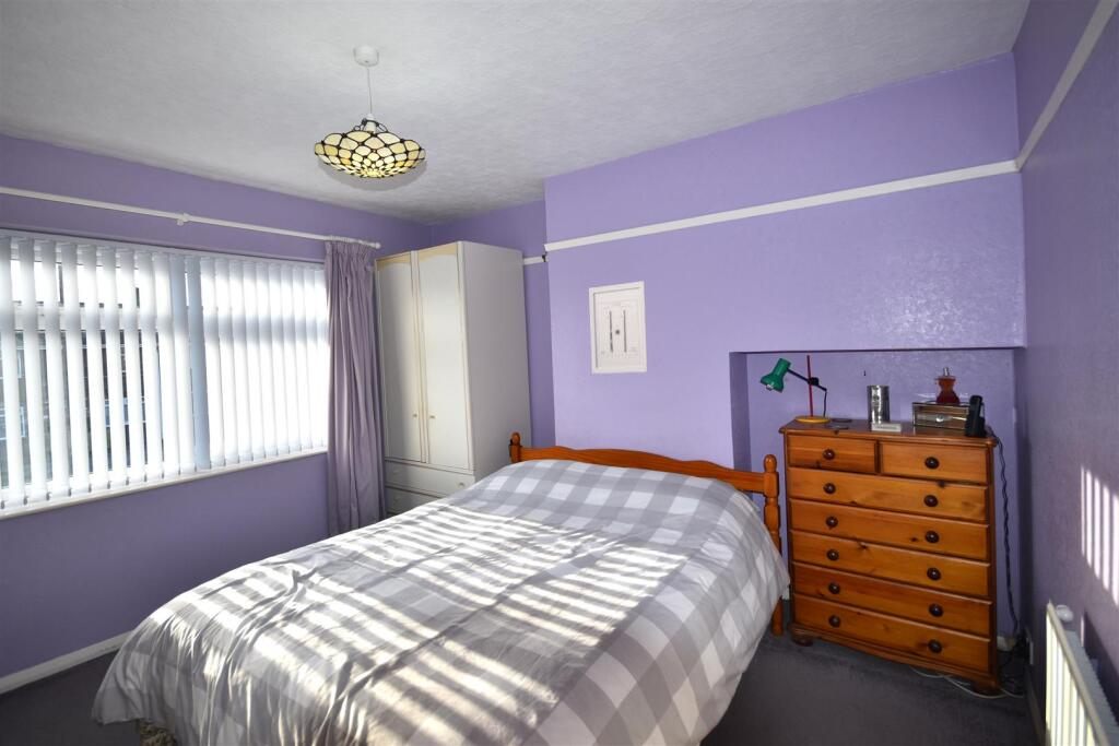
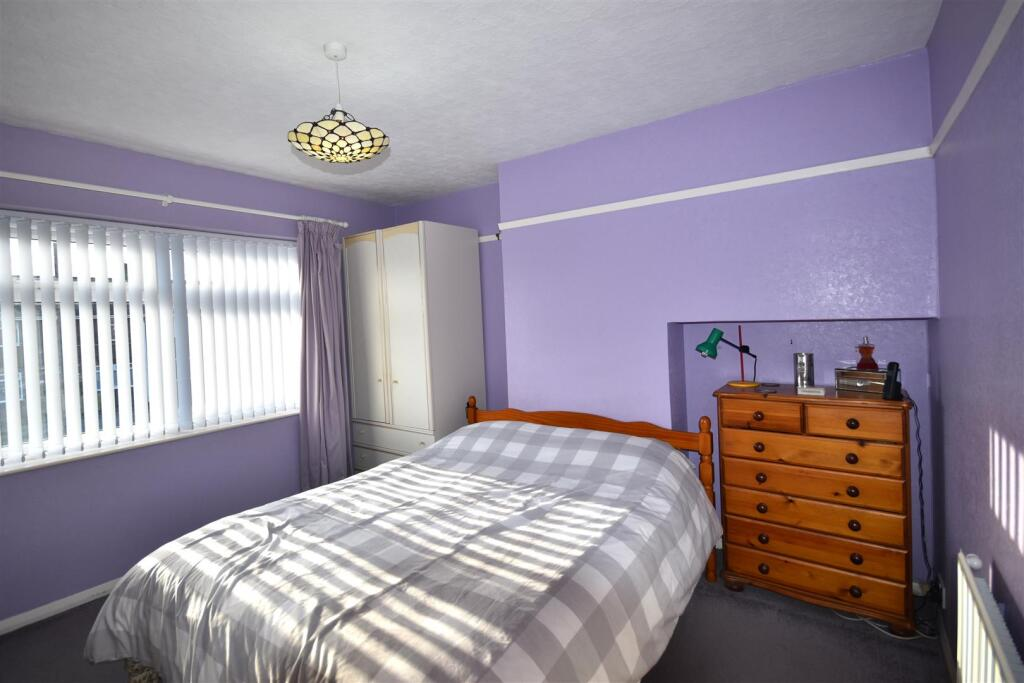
- wall art (617, 329)
